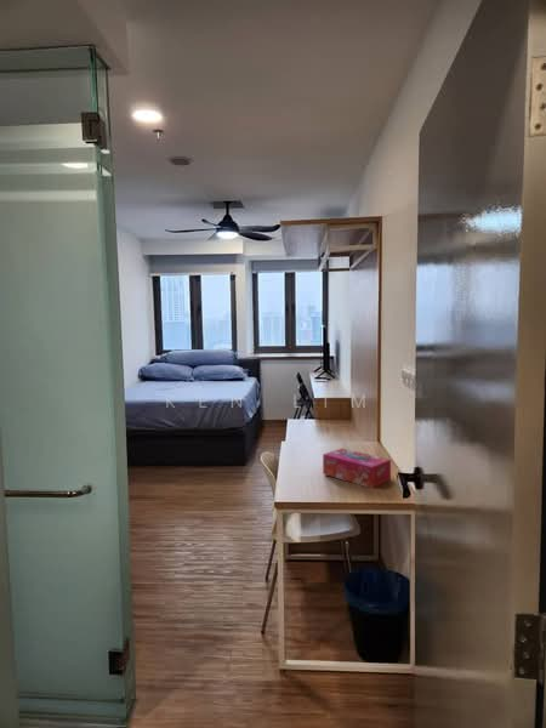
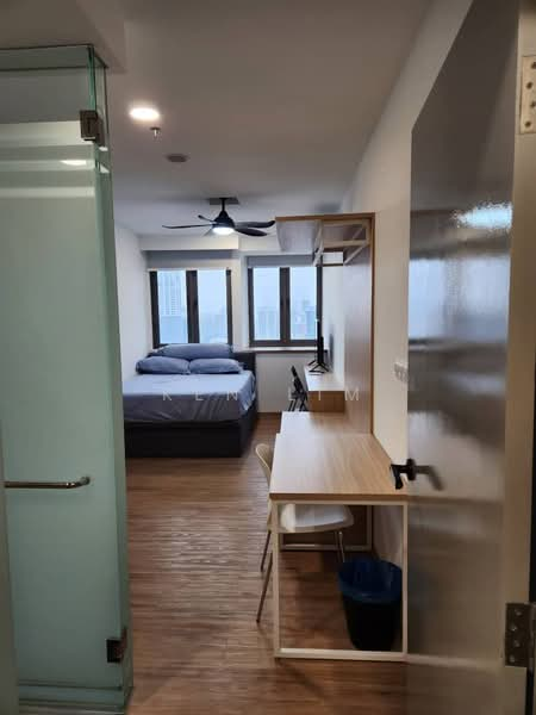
- tissue box (356, 466)
